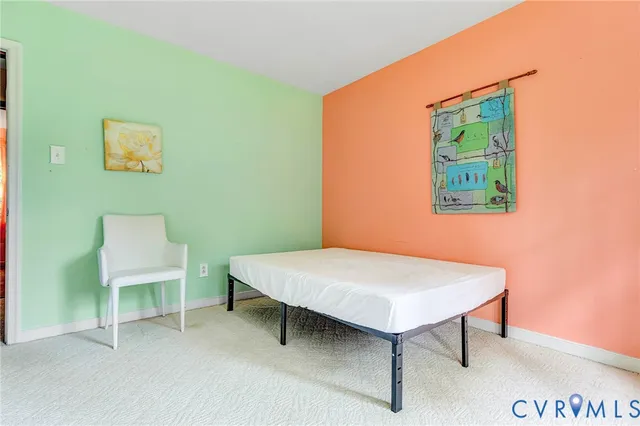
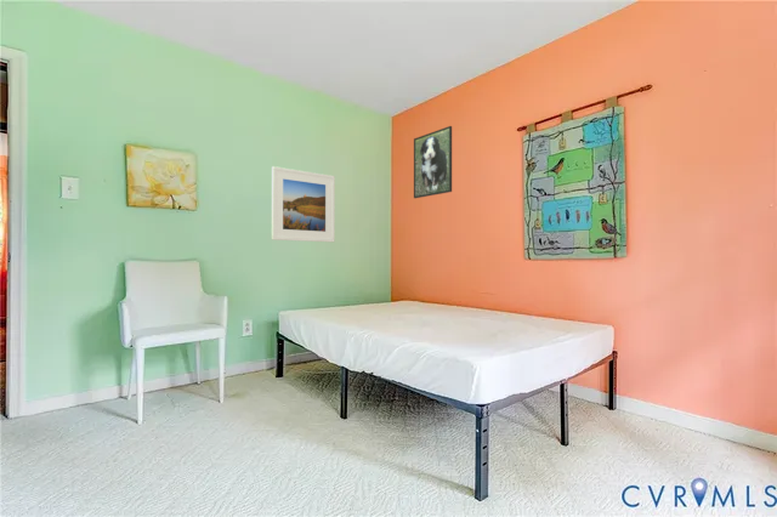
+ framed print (305, 205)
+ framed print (431, 164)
